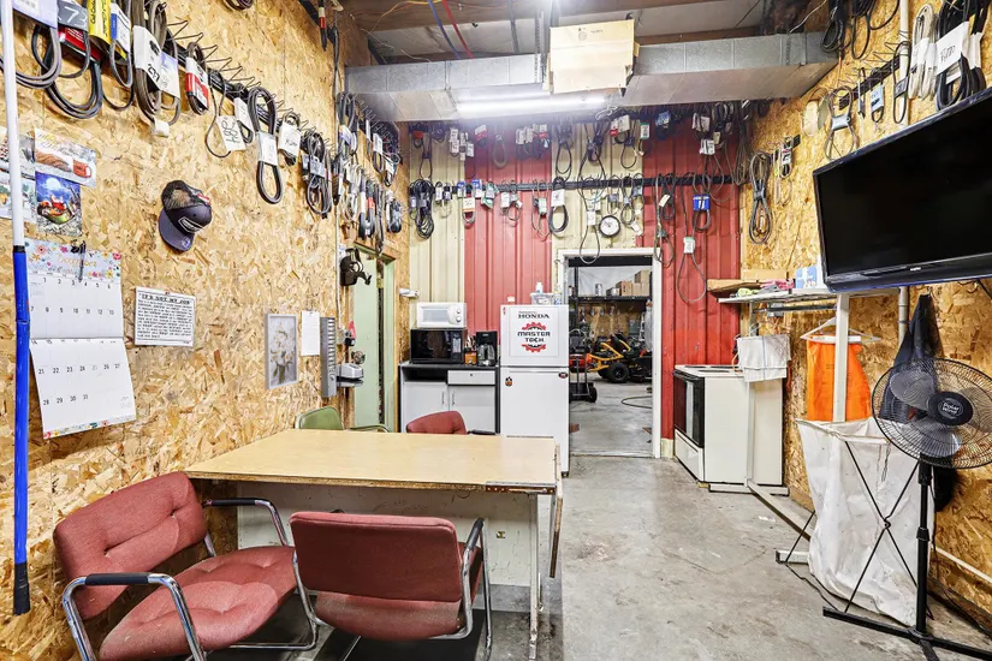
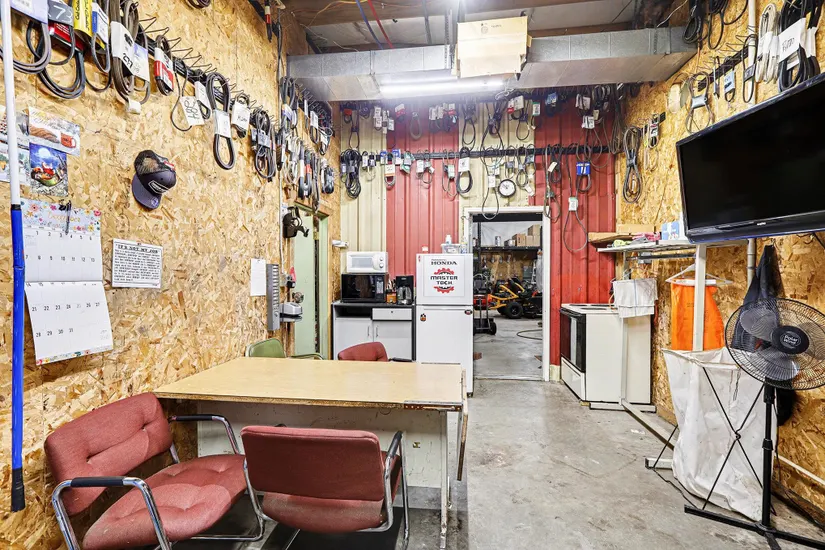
- wall art (281, 350)
